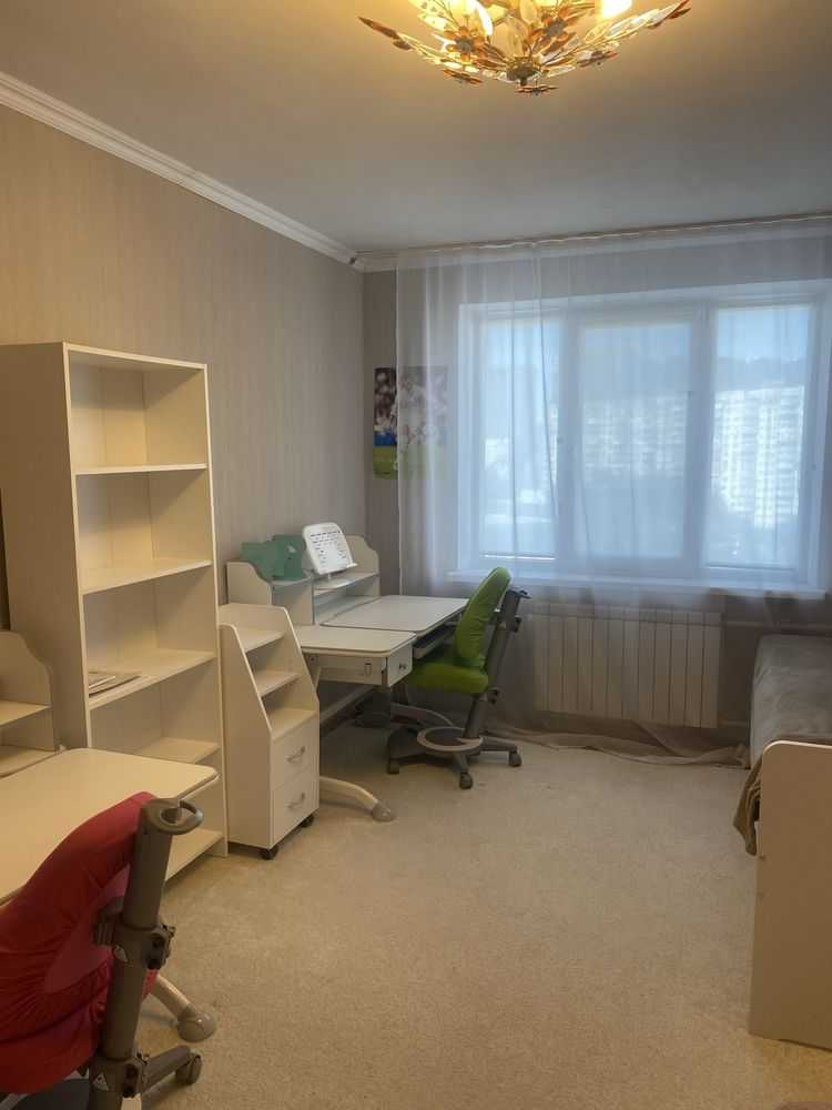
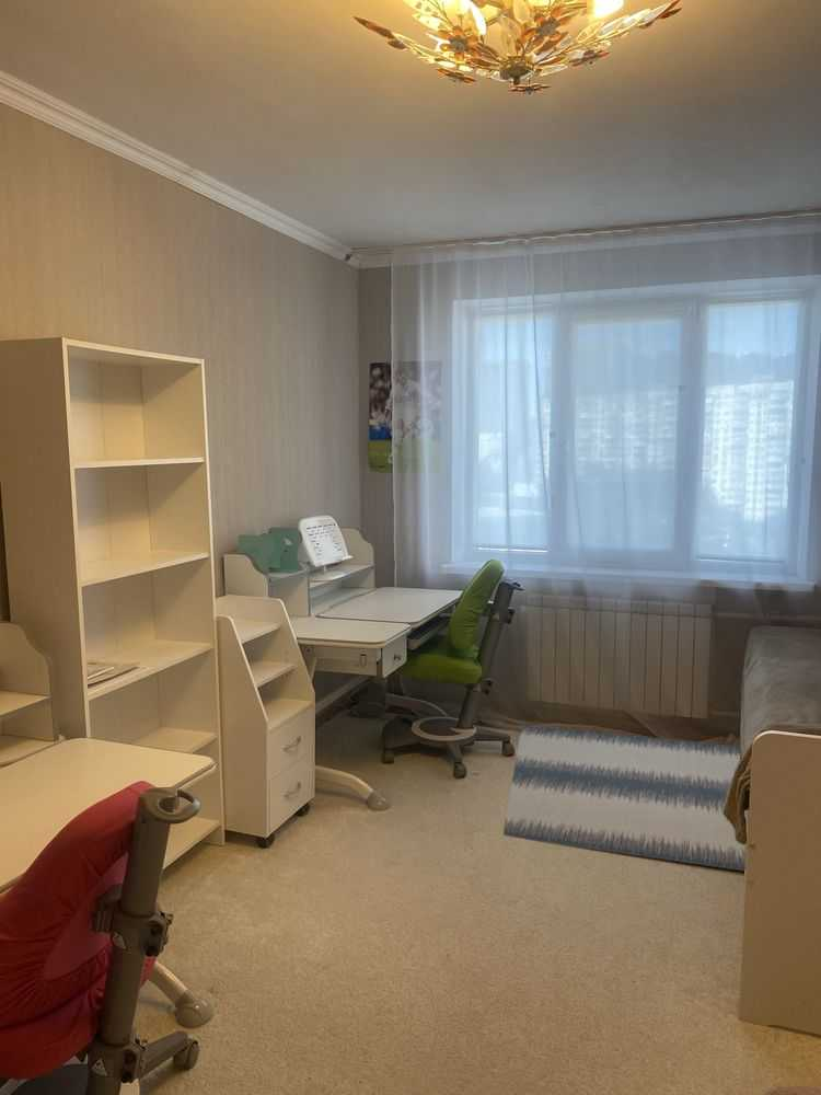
+ rug (616, 783)
